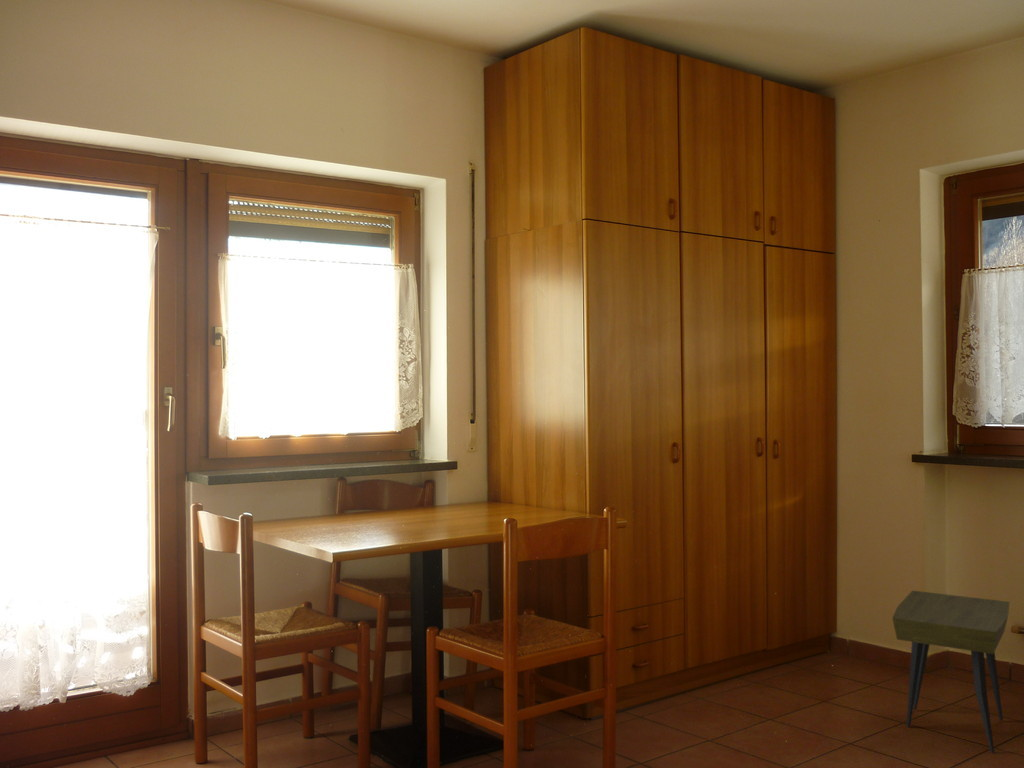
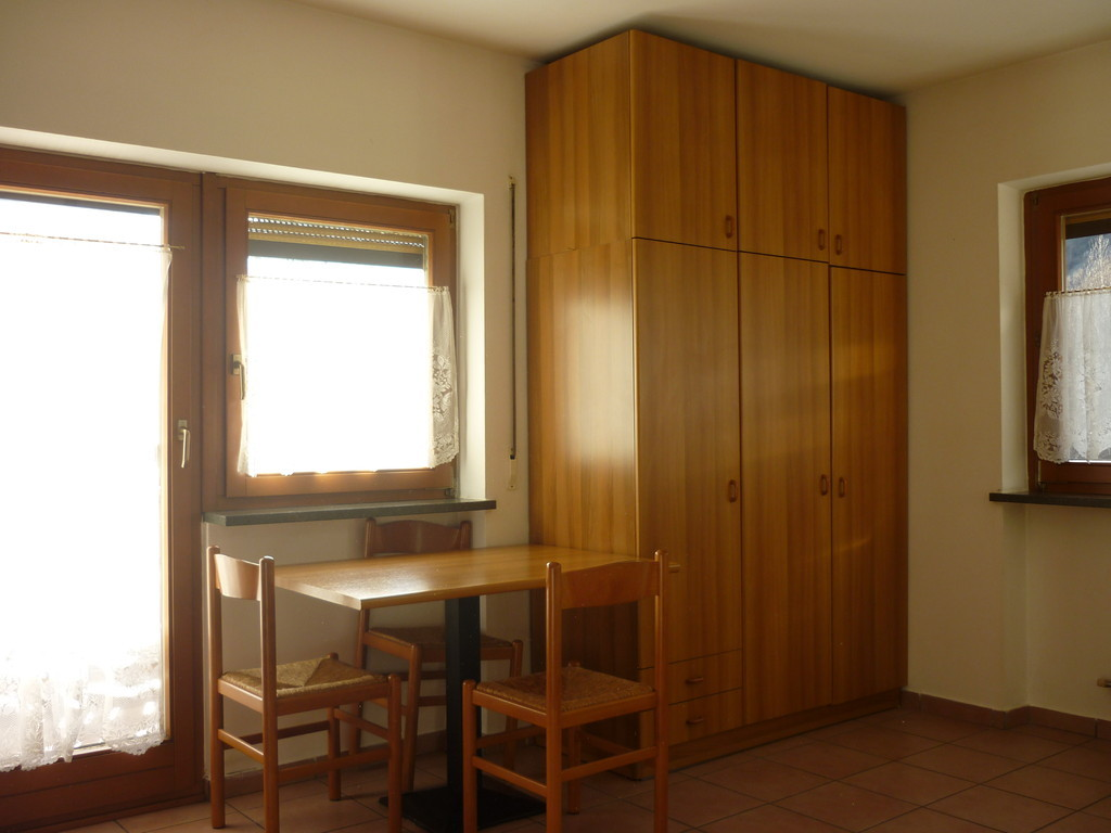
- side table (972, 665)
